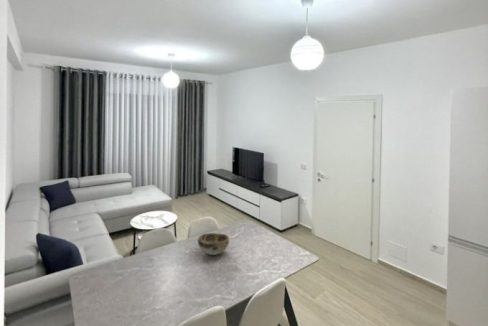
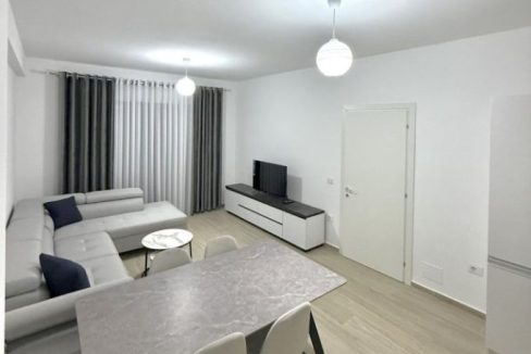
- decorative bowl (213, 245)
